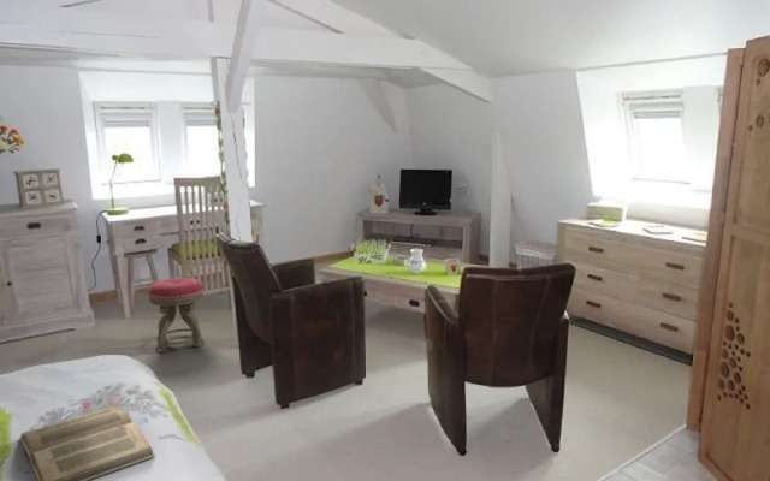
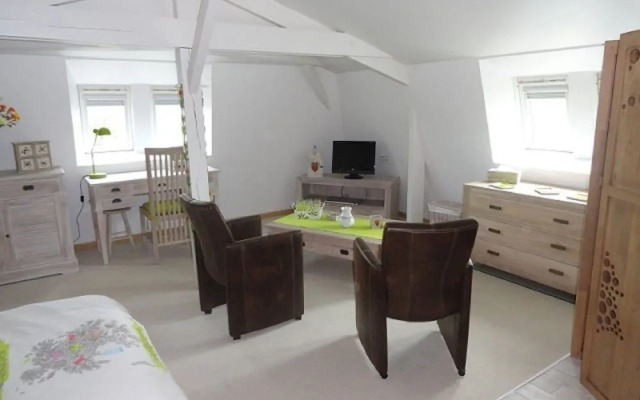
- stool (176, 311)
- book (84, 438)
